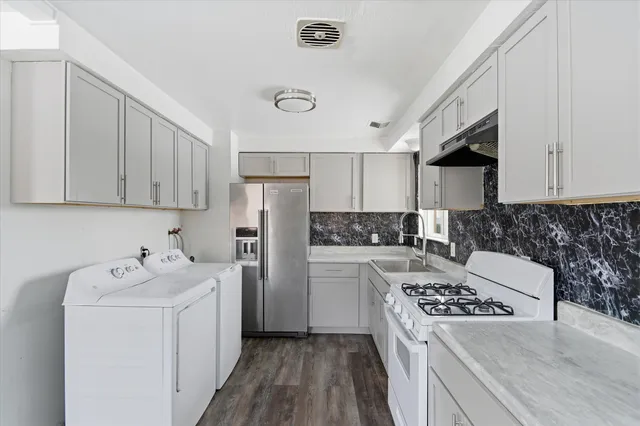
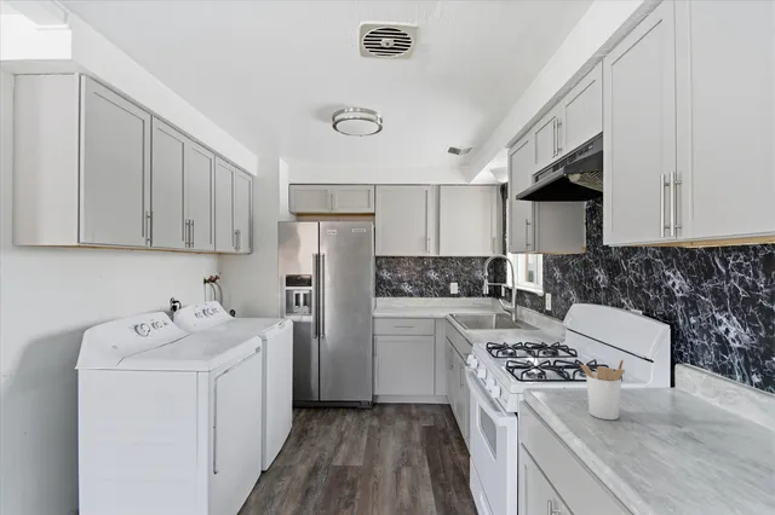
+ utensil holder (605, 388)
